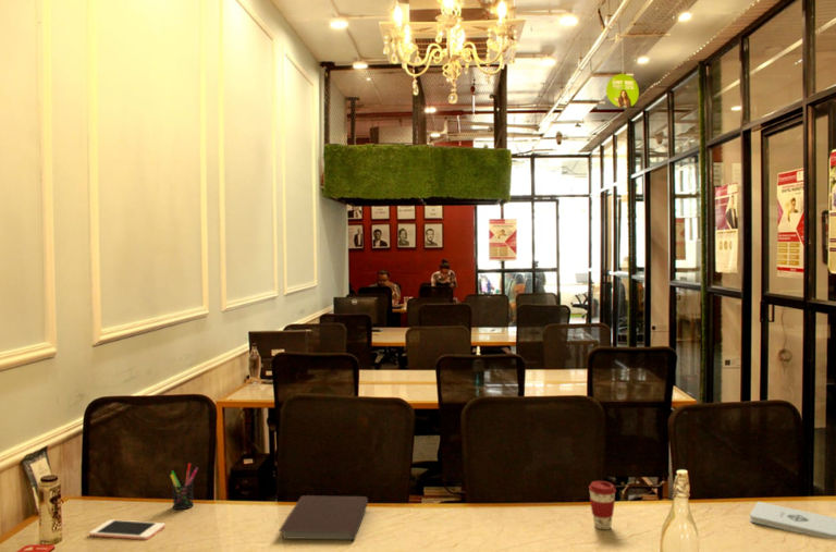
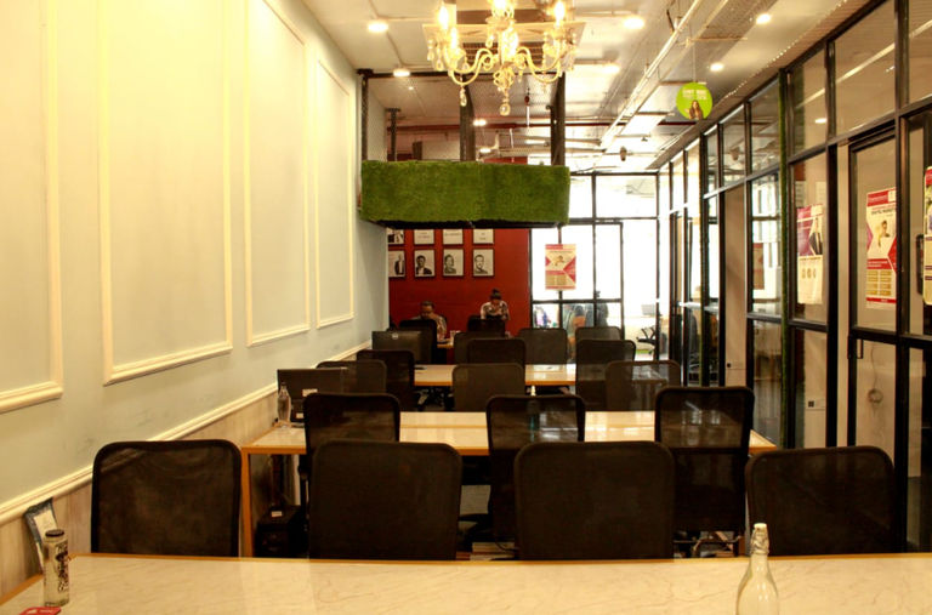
- coffee cup (602, 505)
- cell phone (127, 529)
- notebook (325, 517)
- notepad (795, 519)
- pen holder (181, 486)
